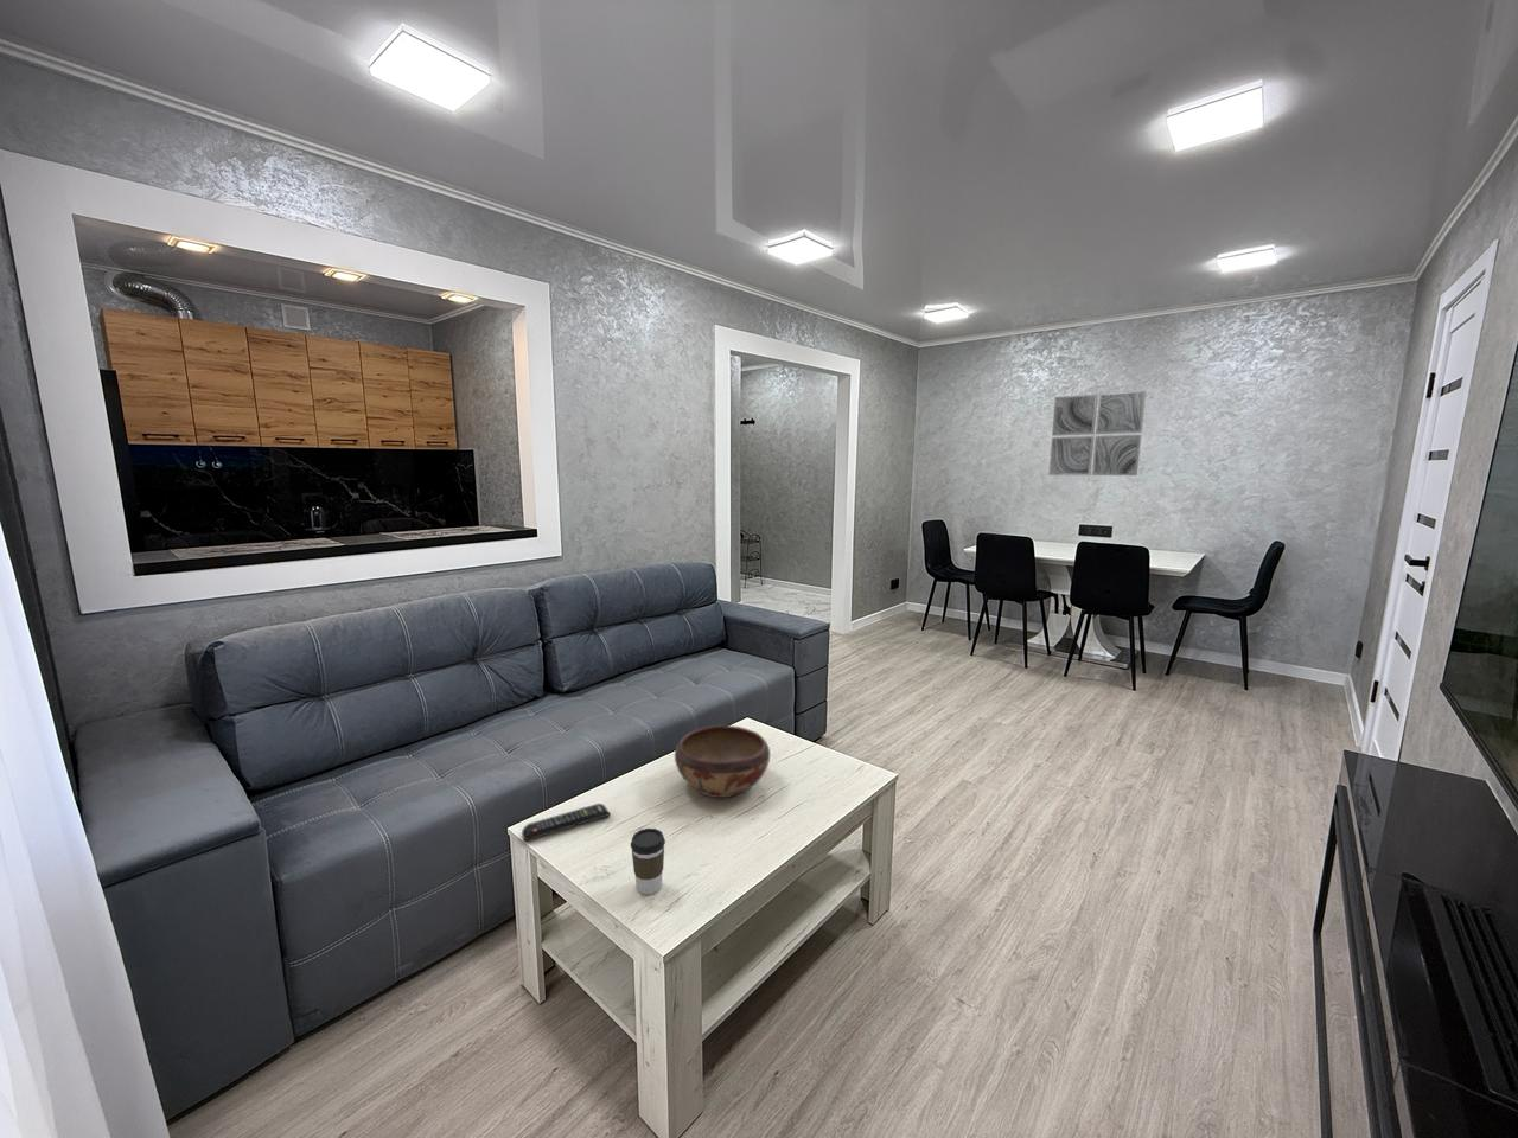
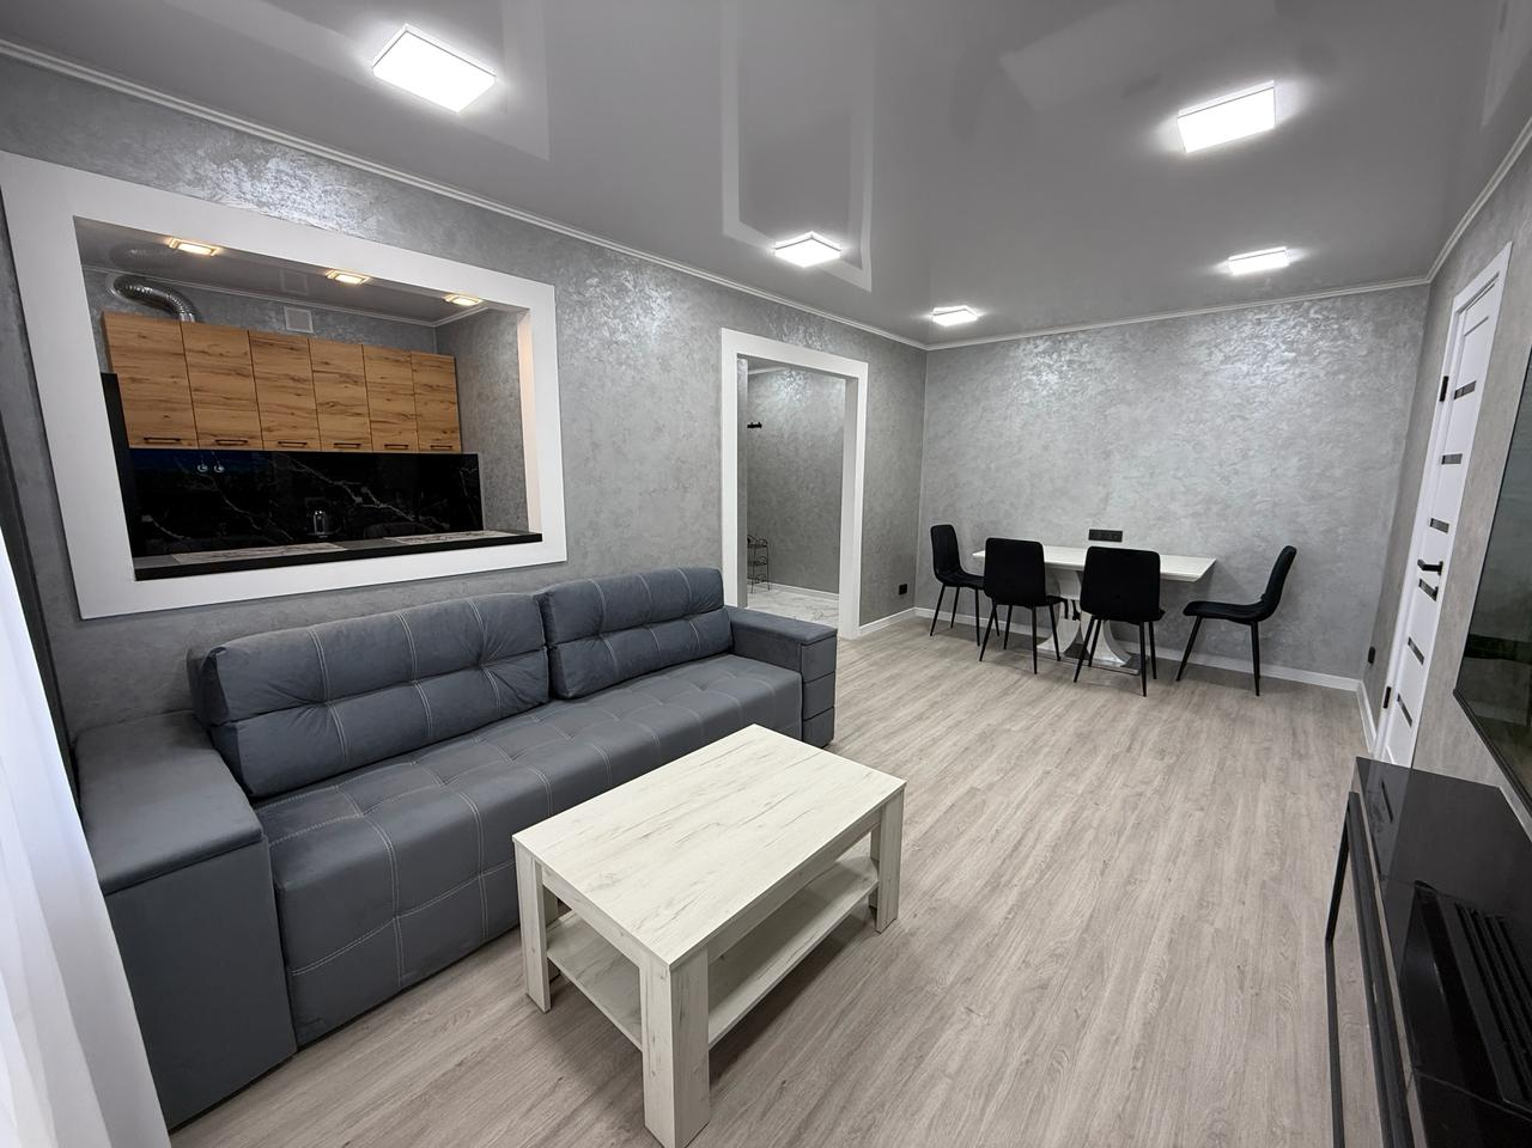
- decorative bowl (722, 764)
- remote control (567, 820)
- wall art (1096, 436)
- coffee cup (648, 862)
